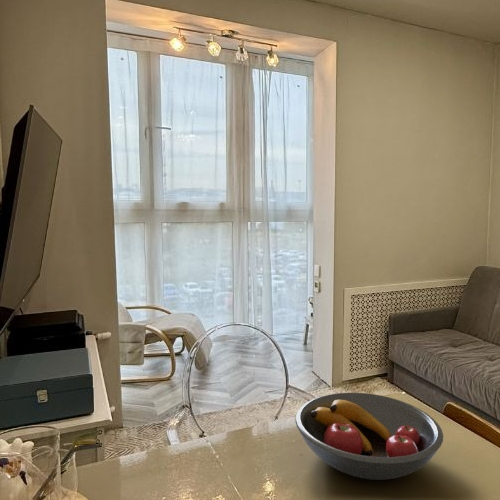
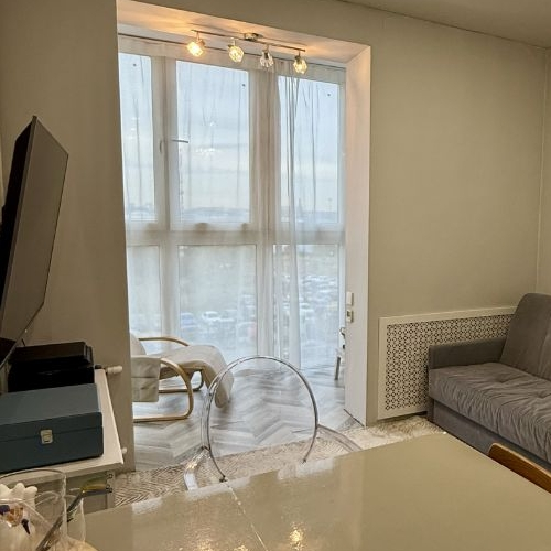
- fruit bowl (366, 434)
